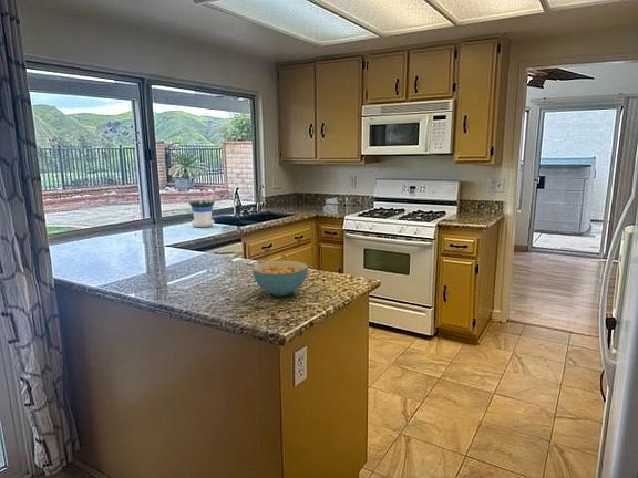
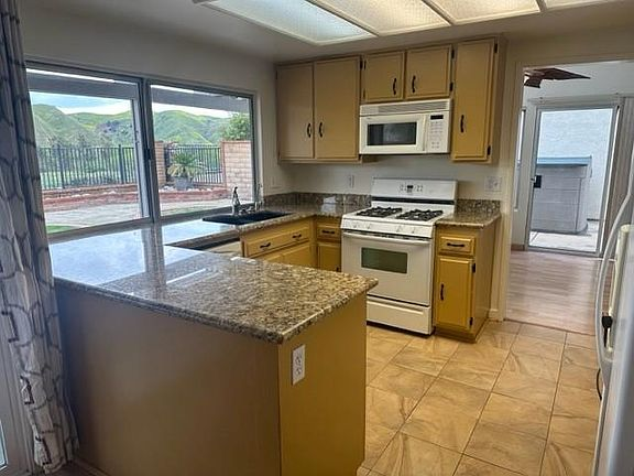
- flowerpot (202, 214)
- cereal bowl (280, 280)
